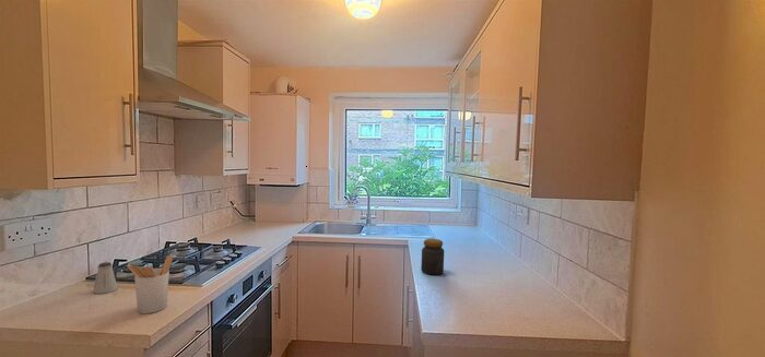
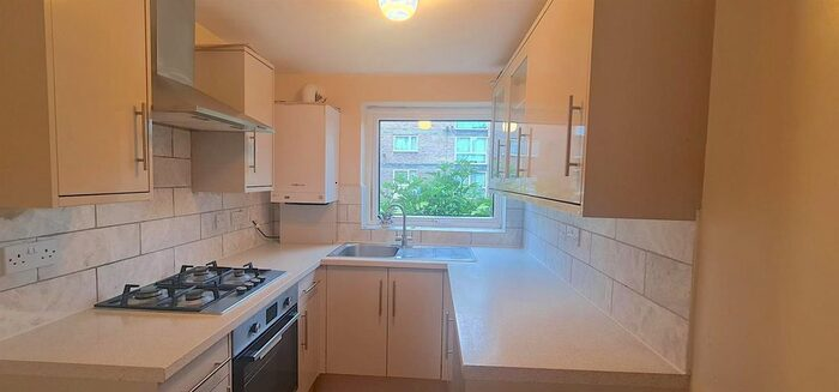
- saltshaker (105, 276)
- utensil holder (149, 284)
- jar (433, 255)
